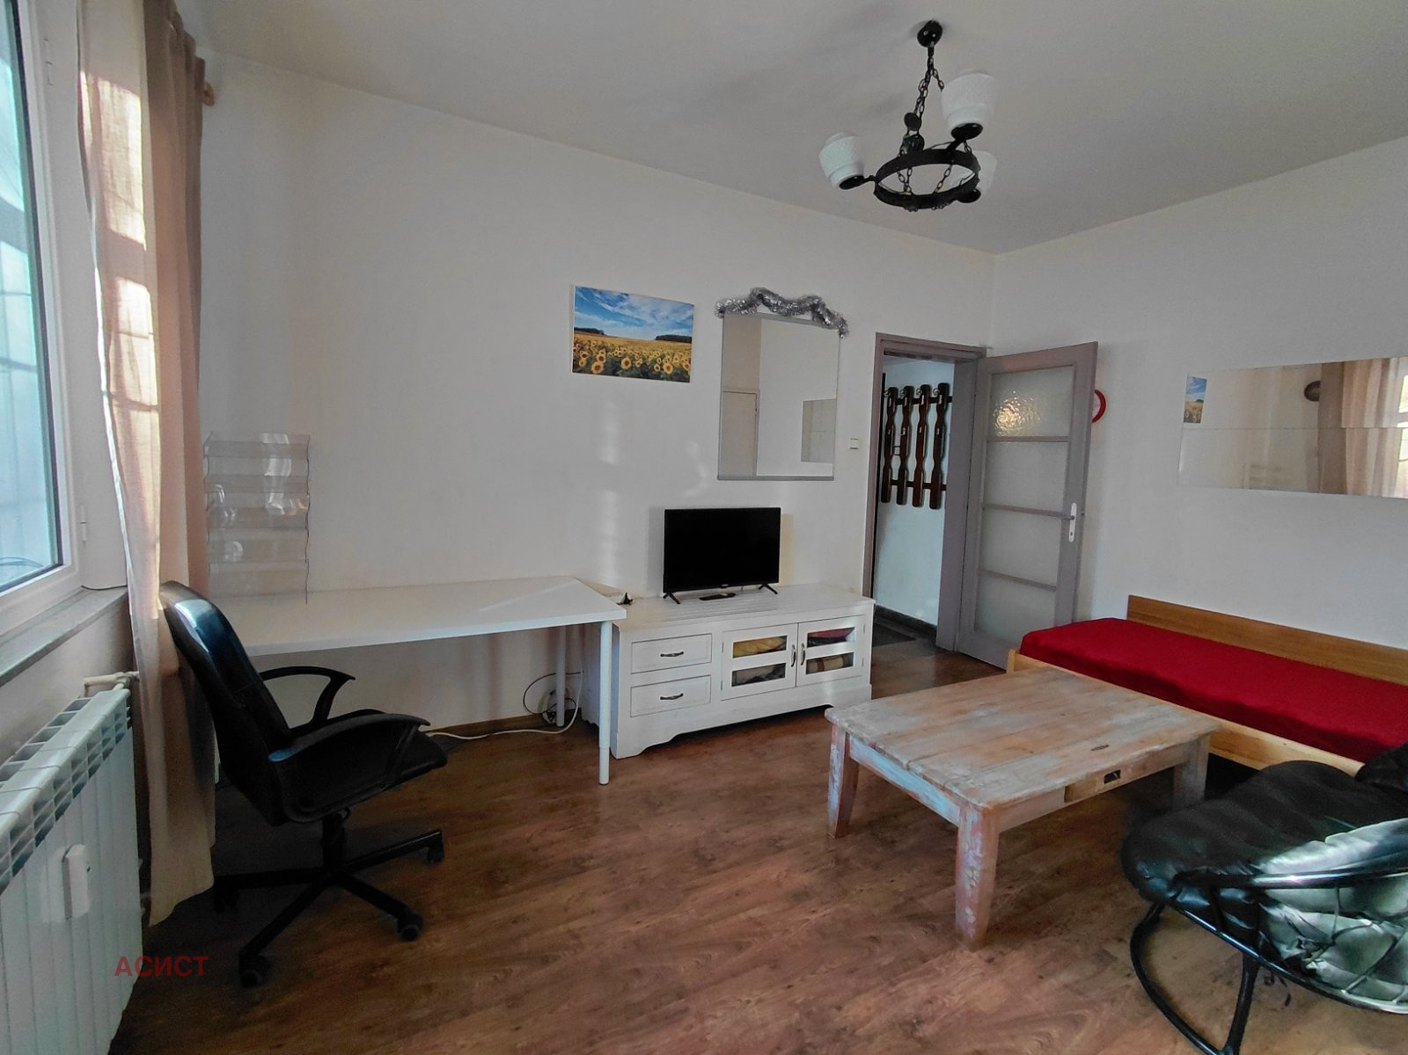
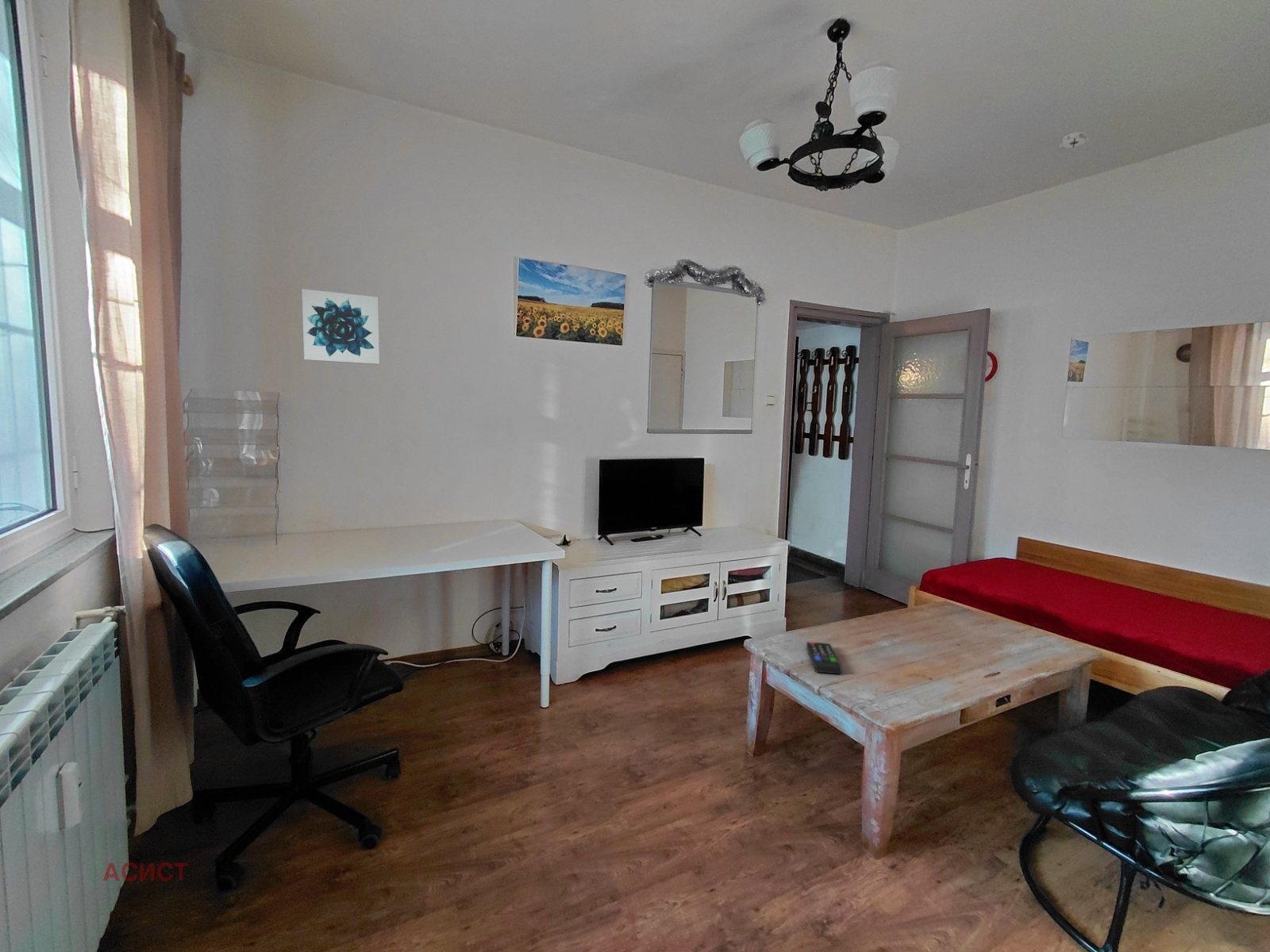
+ remote control (822, 656)
+ wall art (341, 328)
+ smoke detector (1073, 140)
